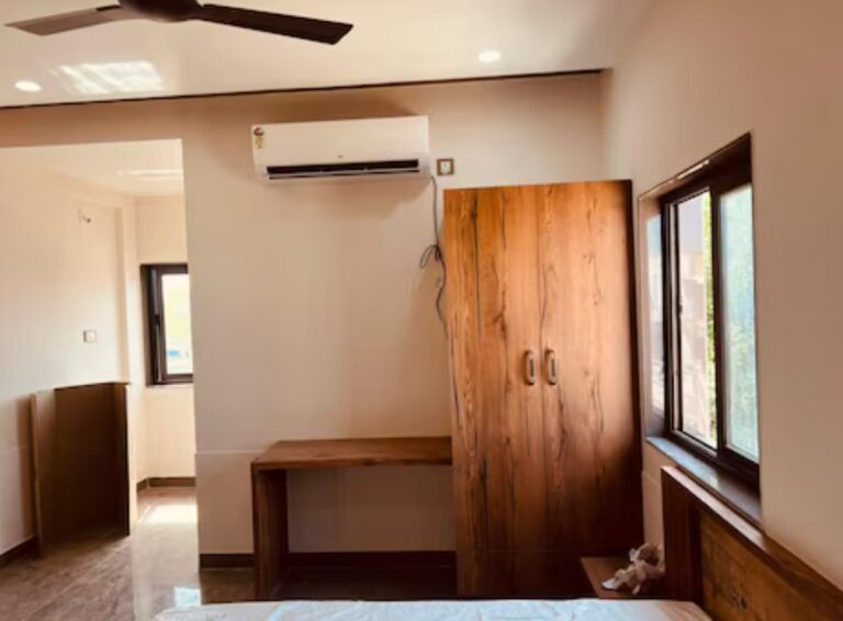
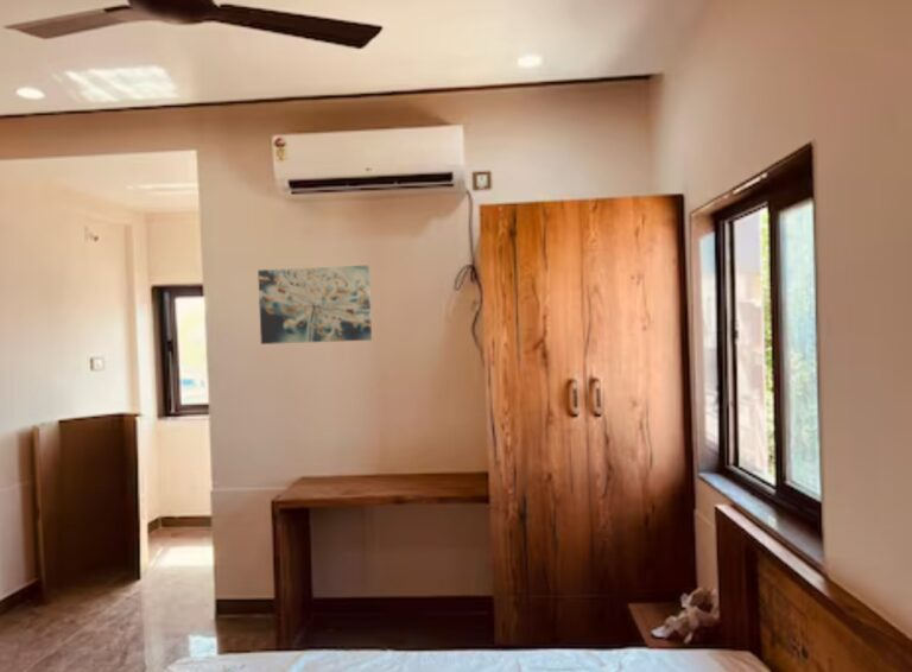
+ wall art (315, 305)
